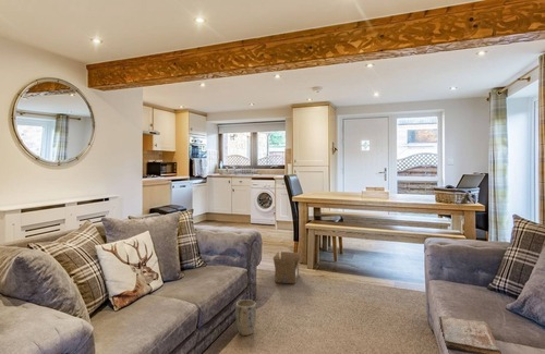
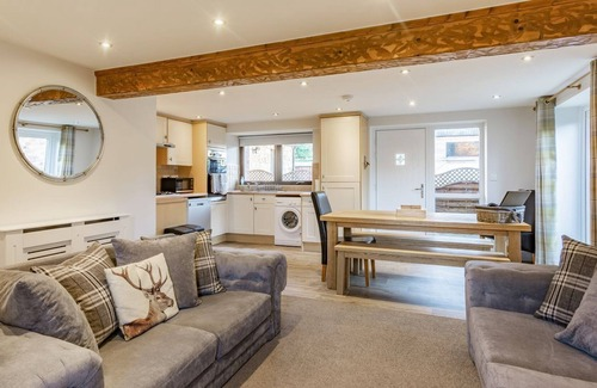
- cardboard box (288, 266)
- book (467, 334)
- plant pot (245, 317)
